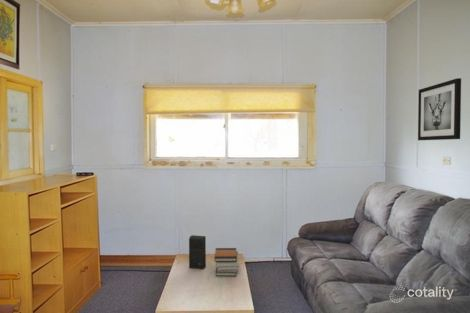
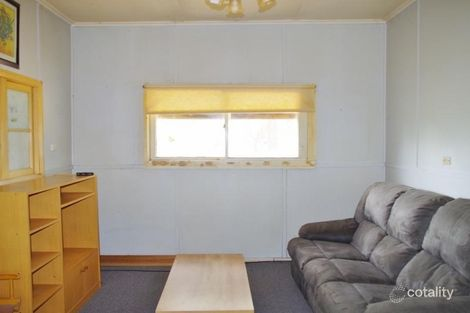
- speaker (197, 251)
- book stack (226, 261)
- wall art (437, 112)
